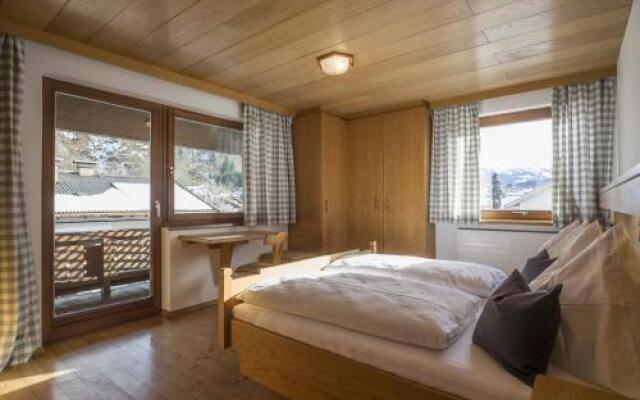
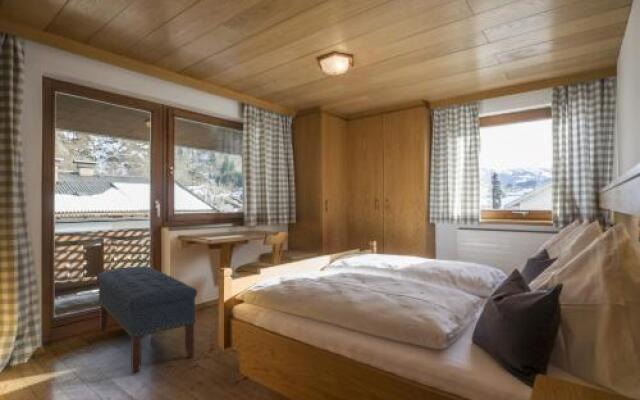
+ bench (142, 309)
